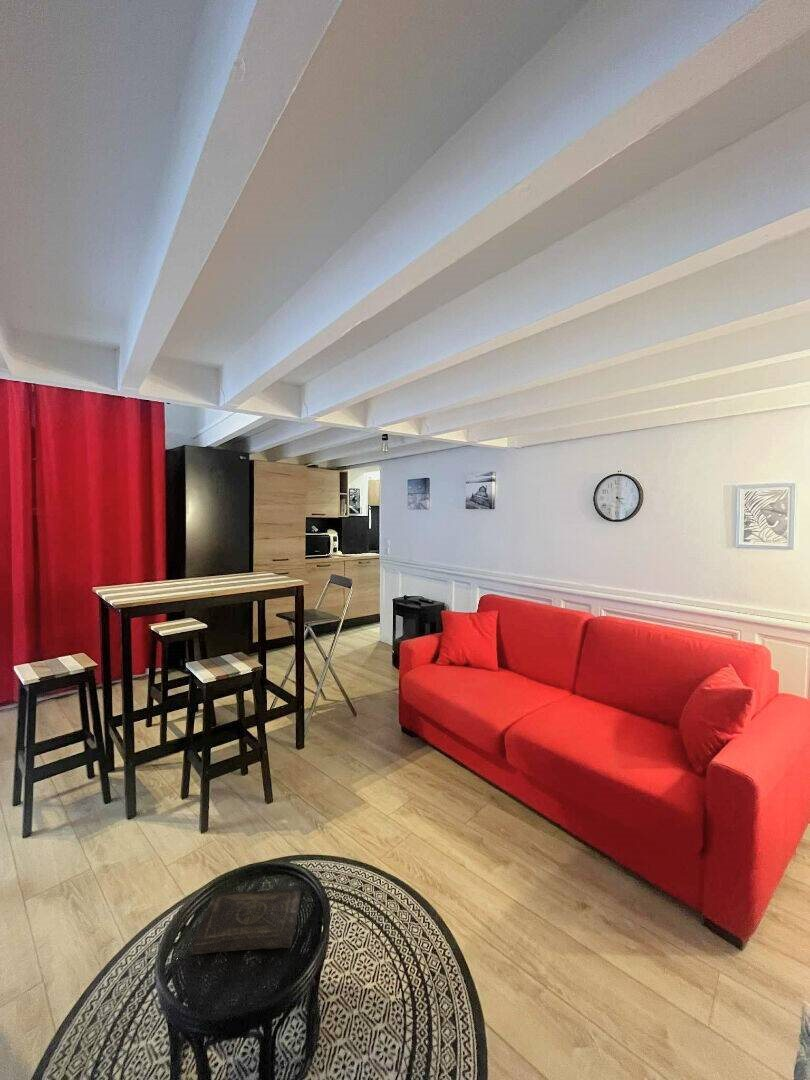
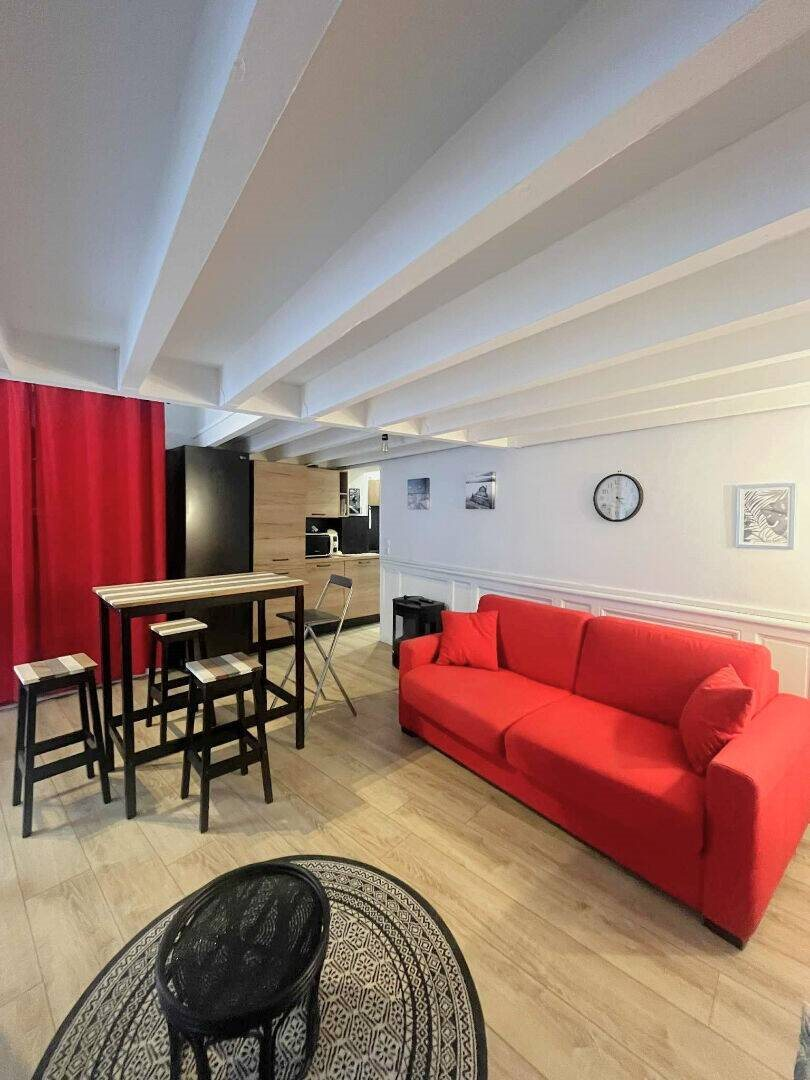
- book (250, 917)
